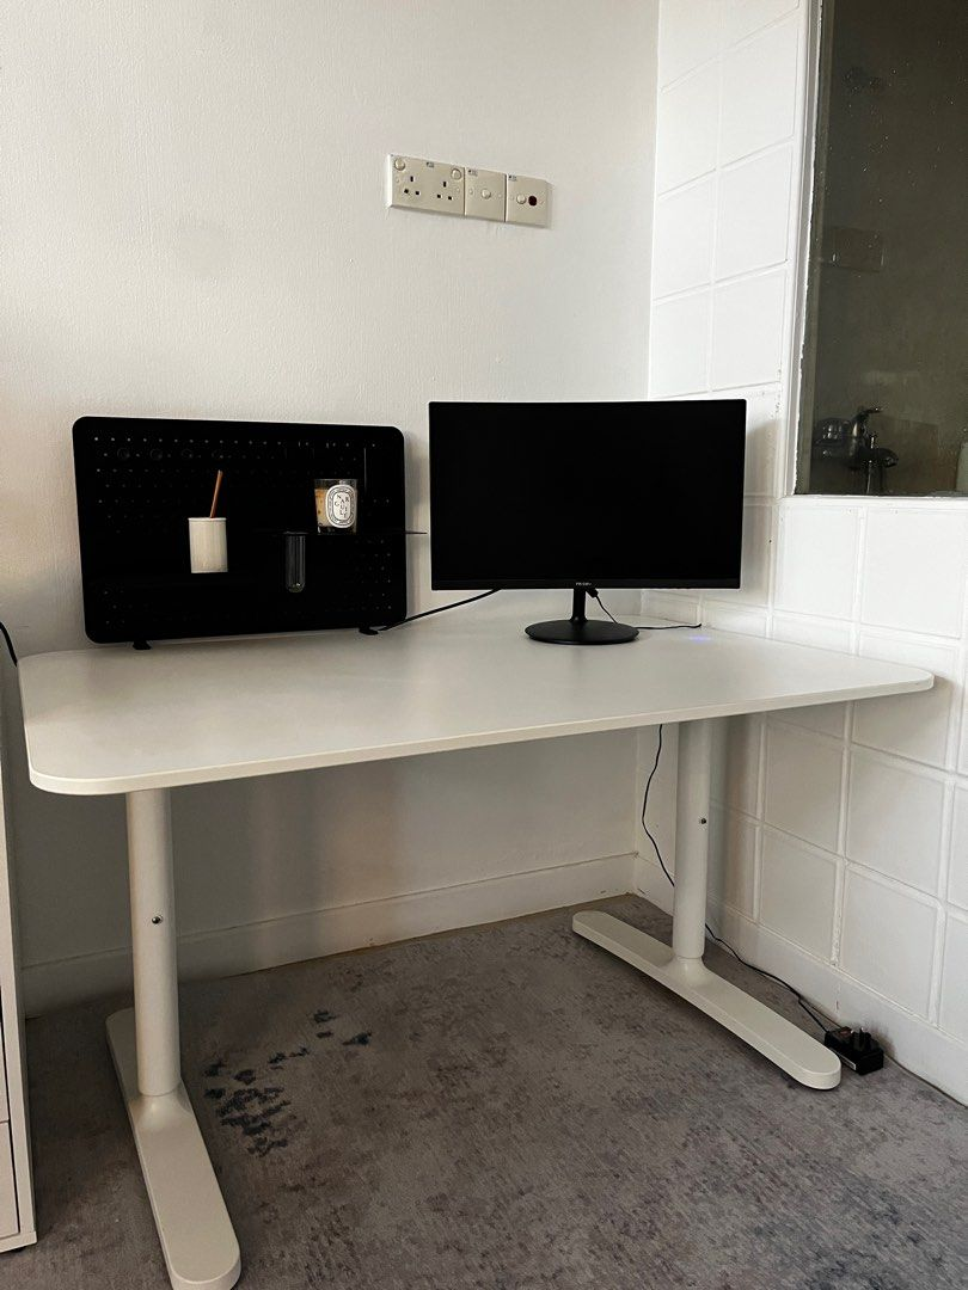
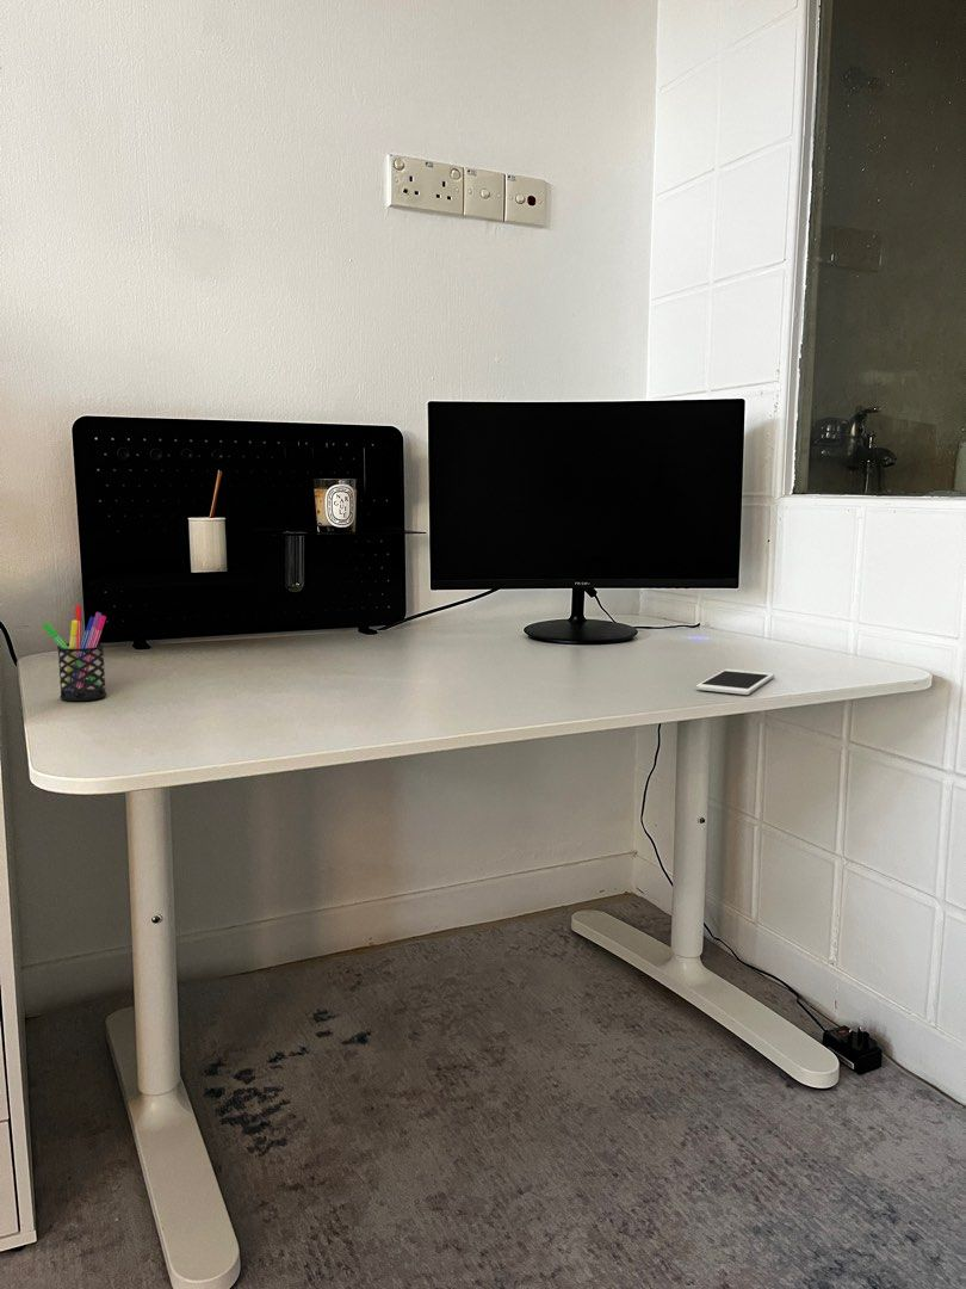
+ cell phone (736, 680)
+ pen holder (75, 652)
